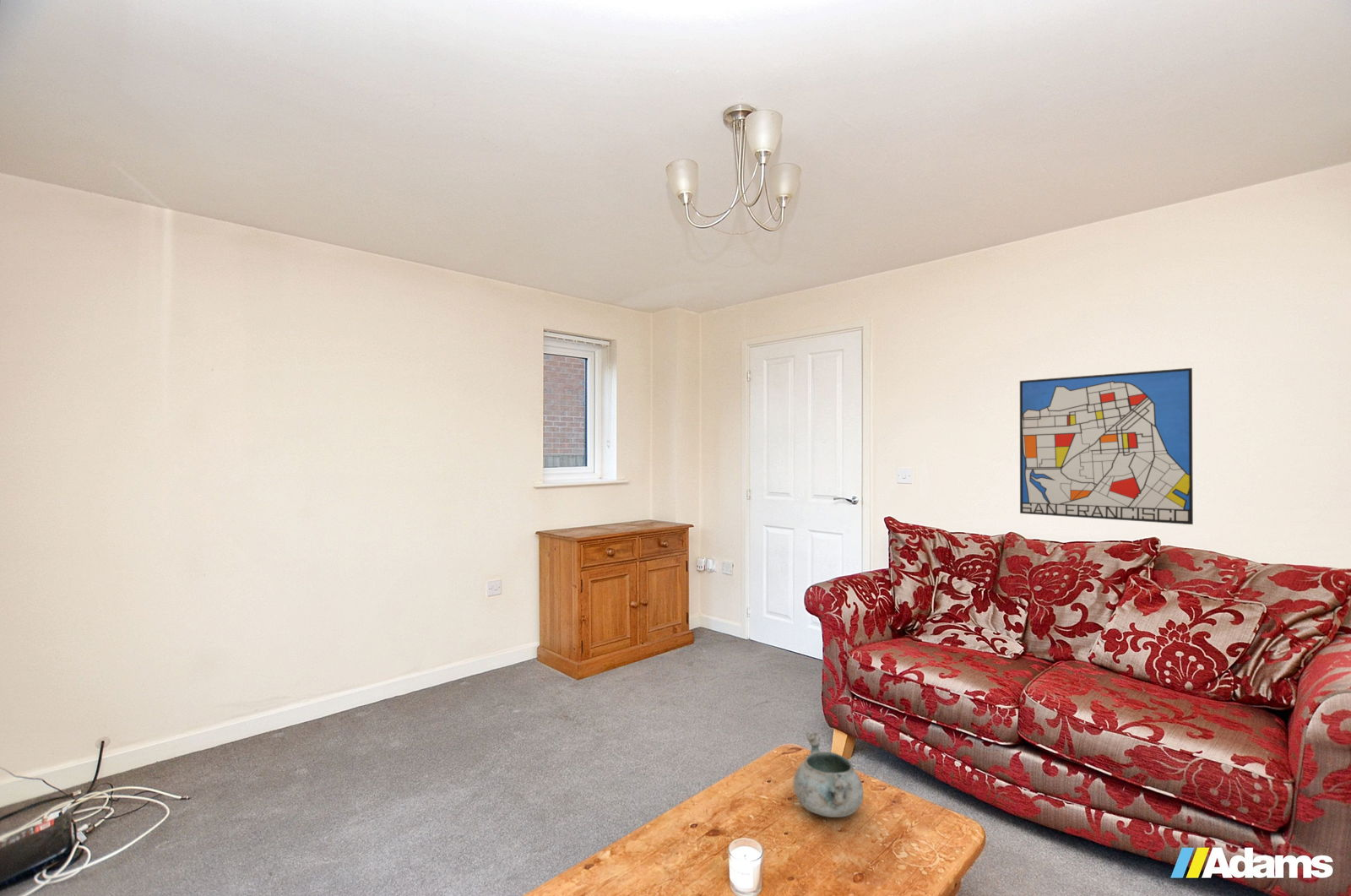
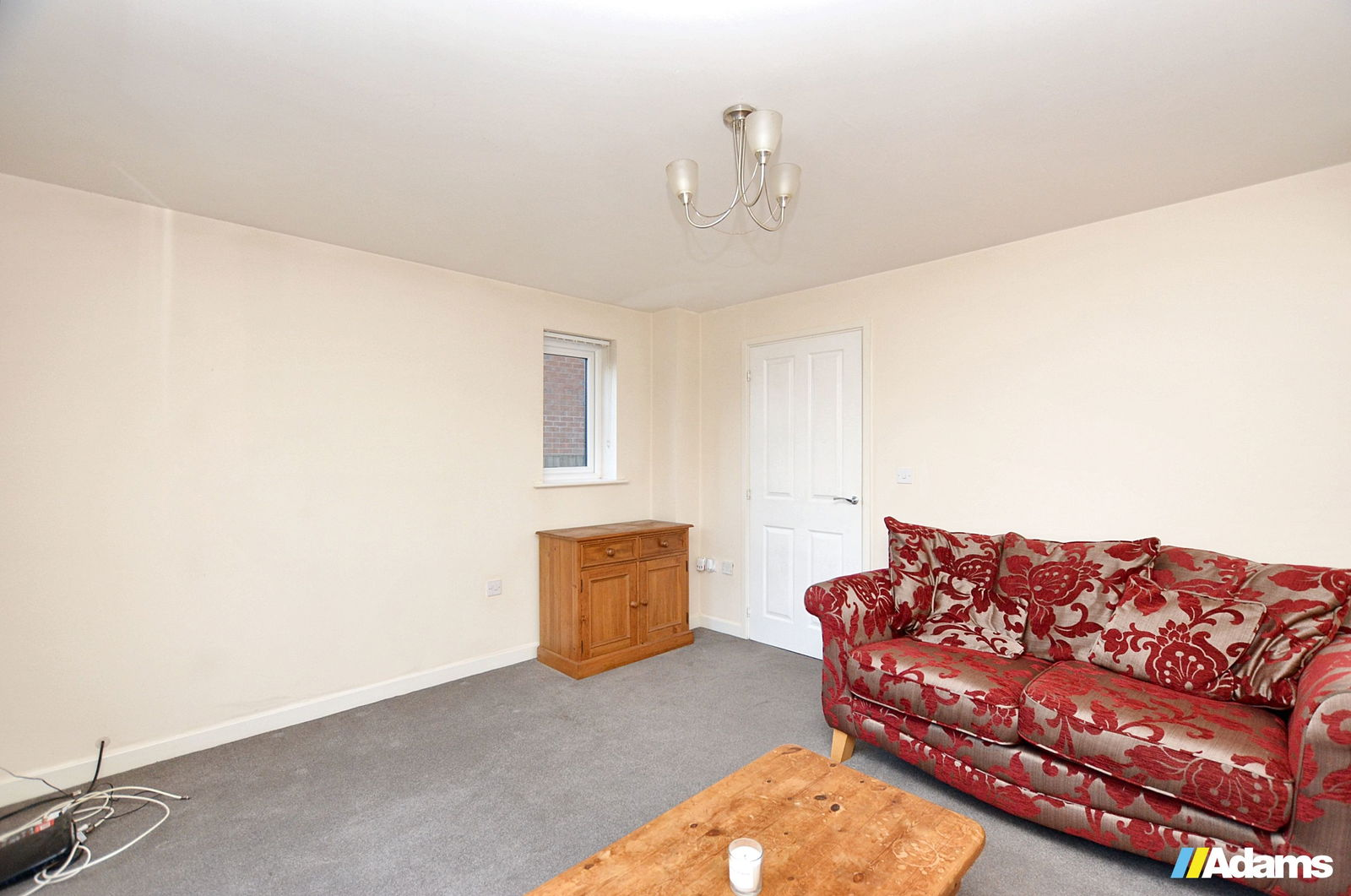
- decorative bowl (828, 780)
- wall art (1099, 446)
